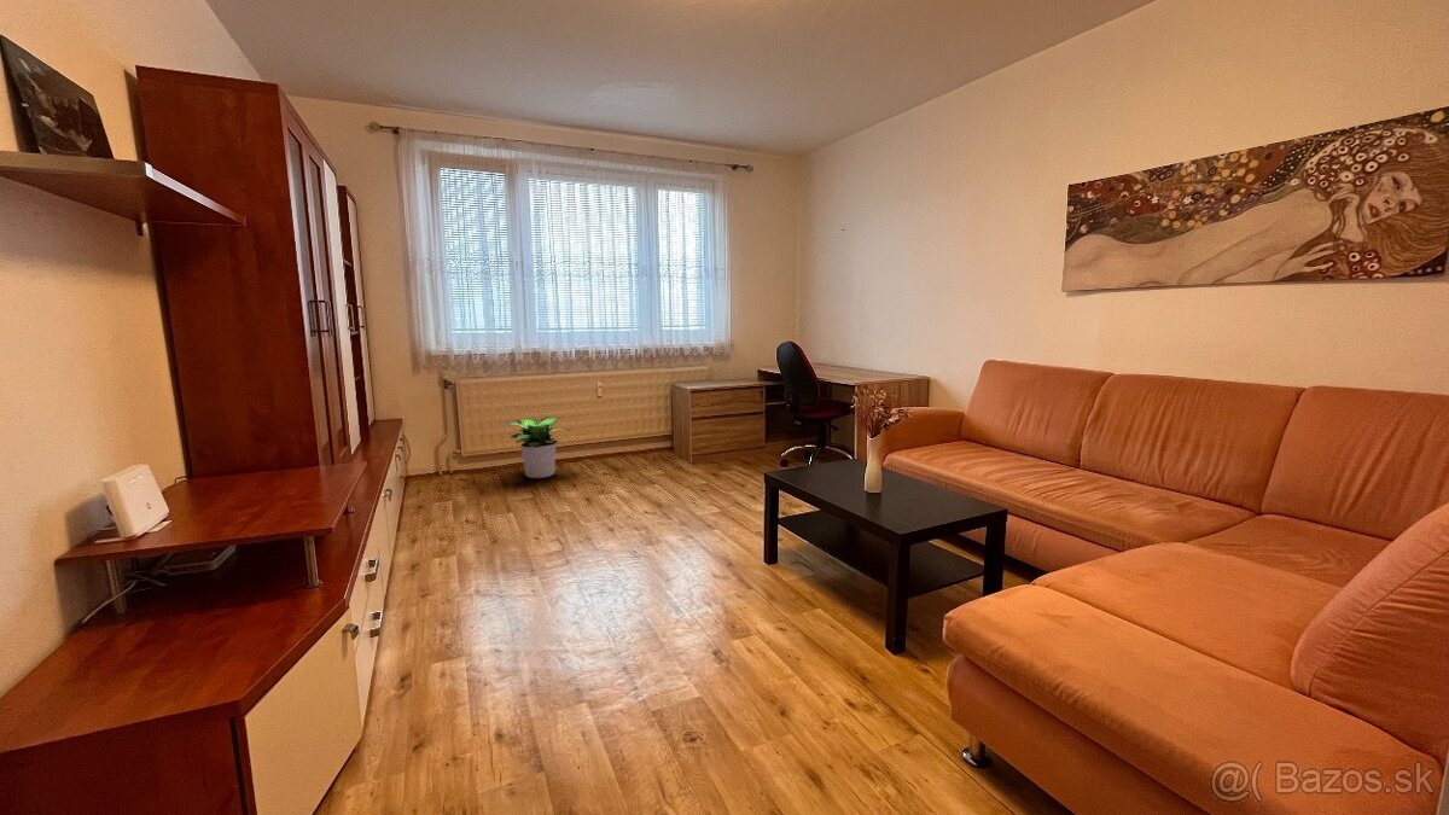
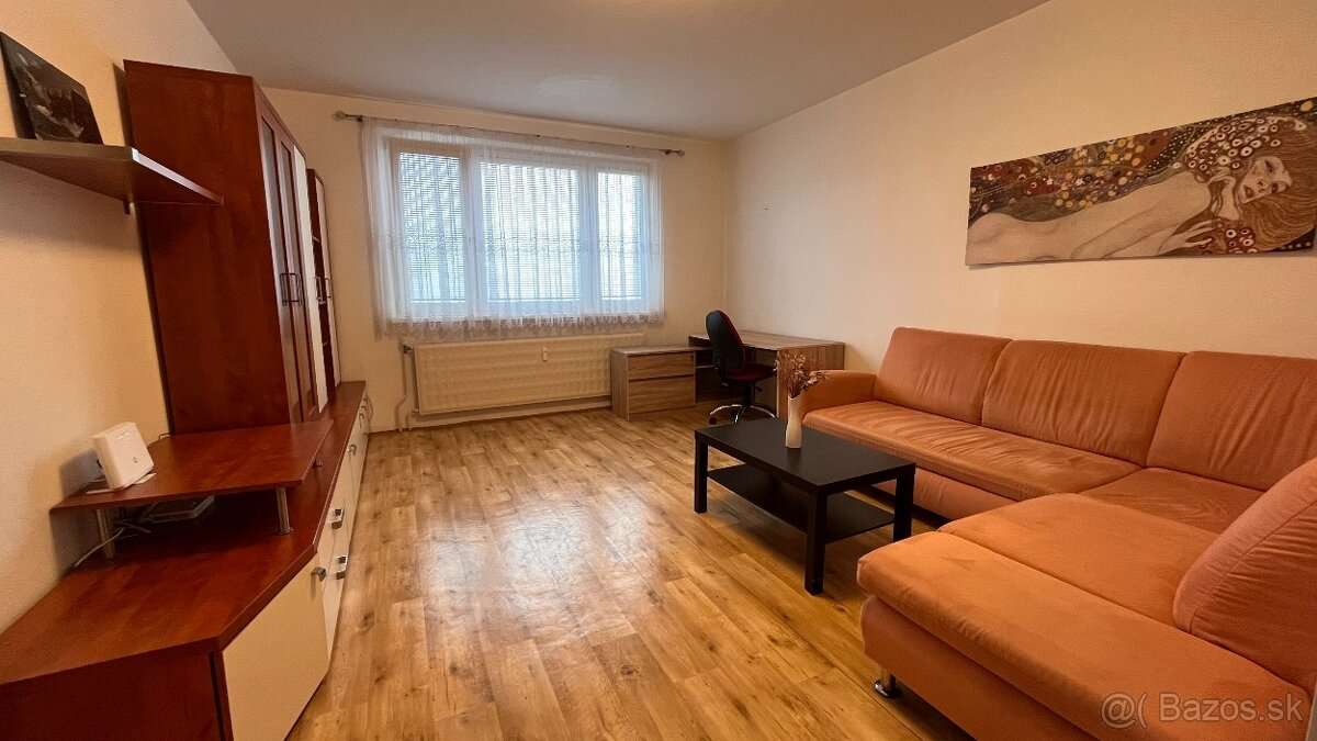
- potted plant (541, 447)
